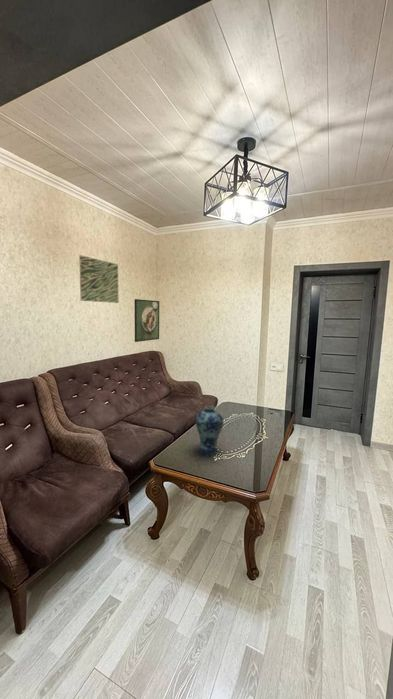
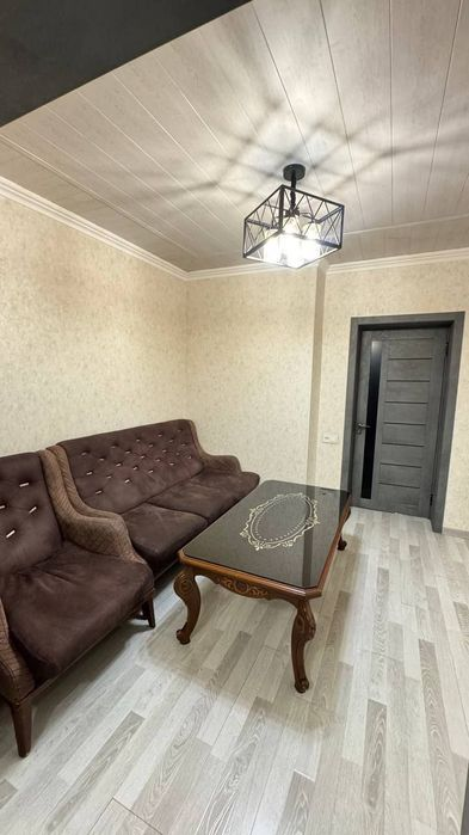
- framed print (147, 320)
- wall art (100, 281)
- vase (209, 429)
